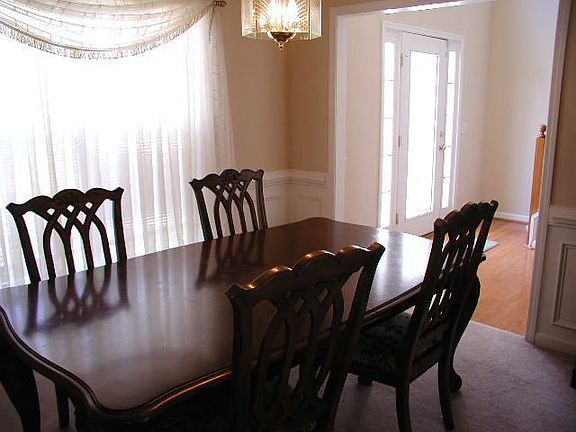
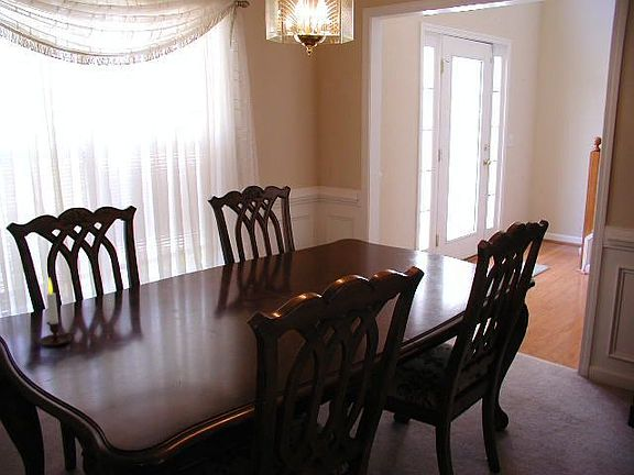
+ candle (55, 310)
